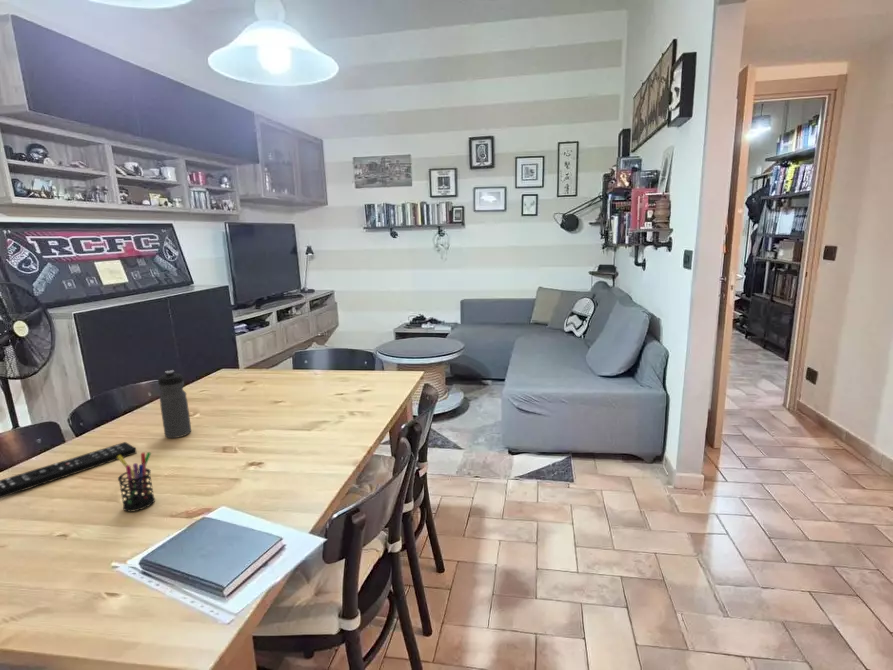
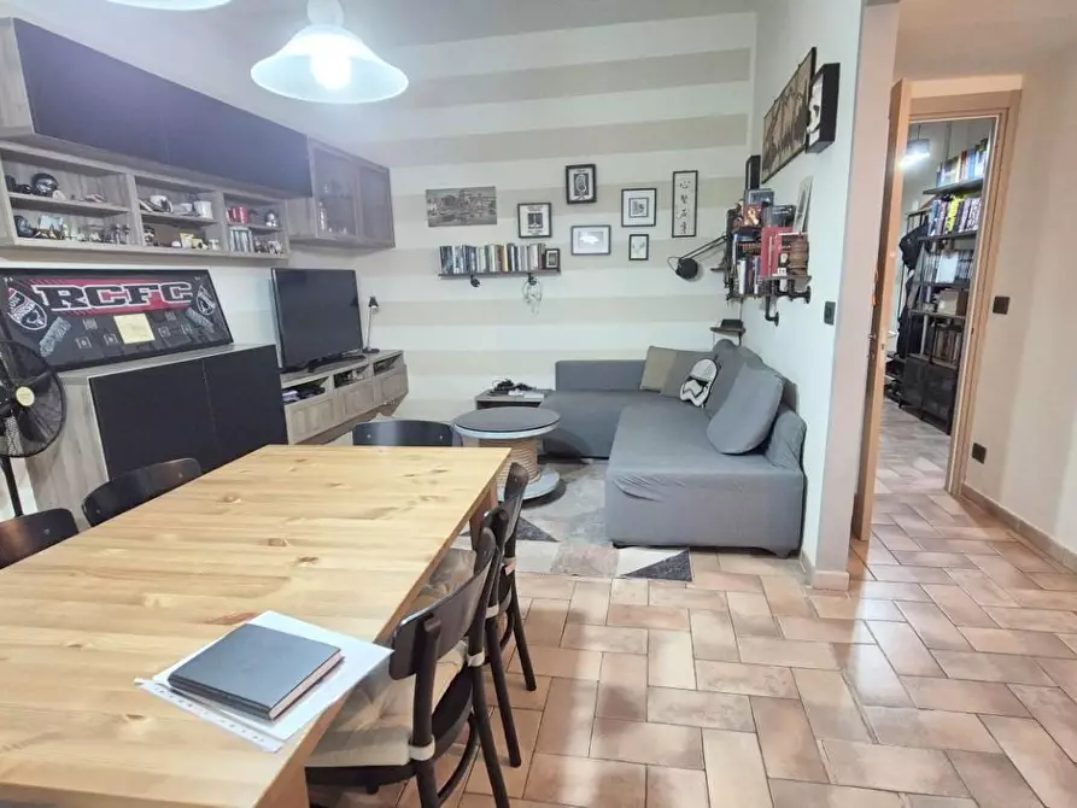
- remote control (60, 468)
- pen holder (139, 477)
- water bottle (173, 402)
